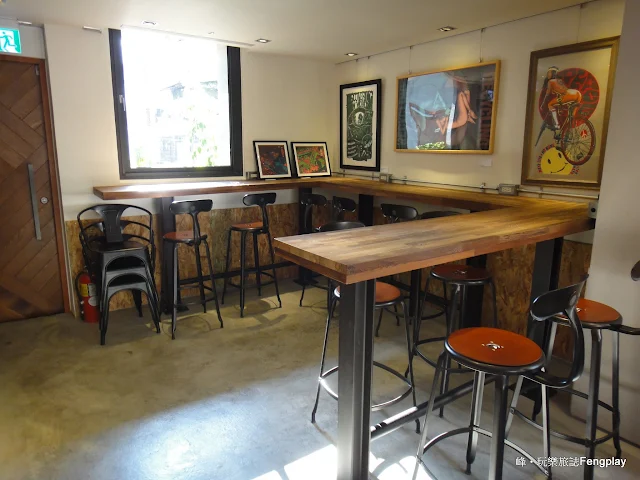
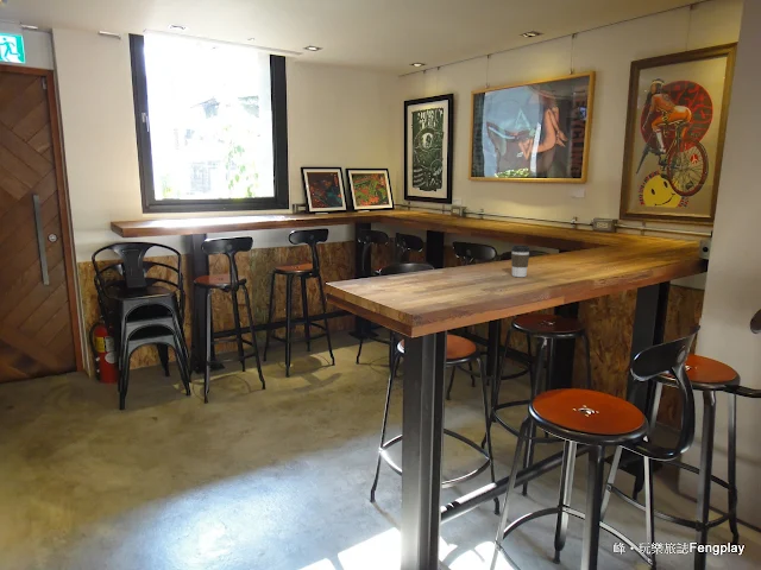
+ coffee cup (520, 261)
